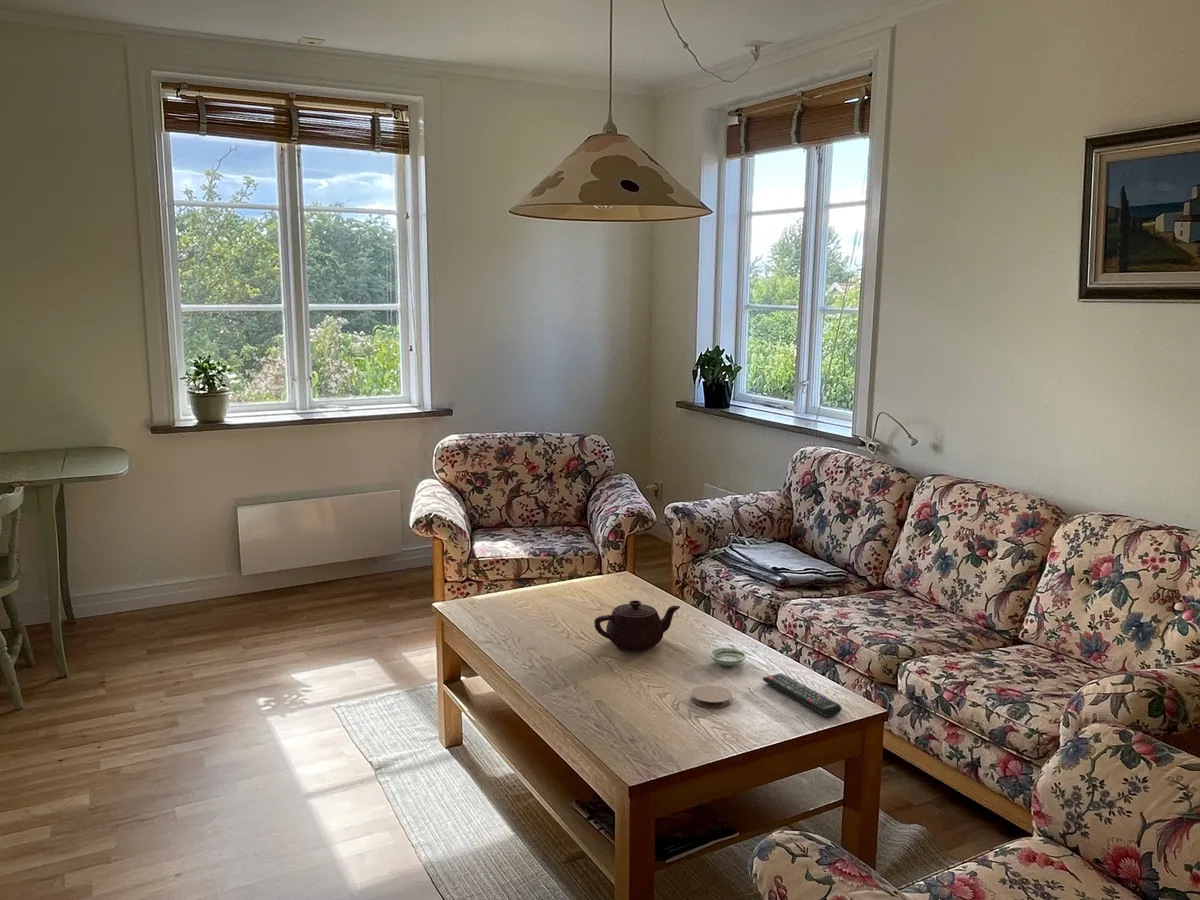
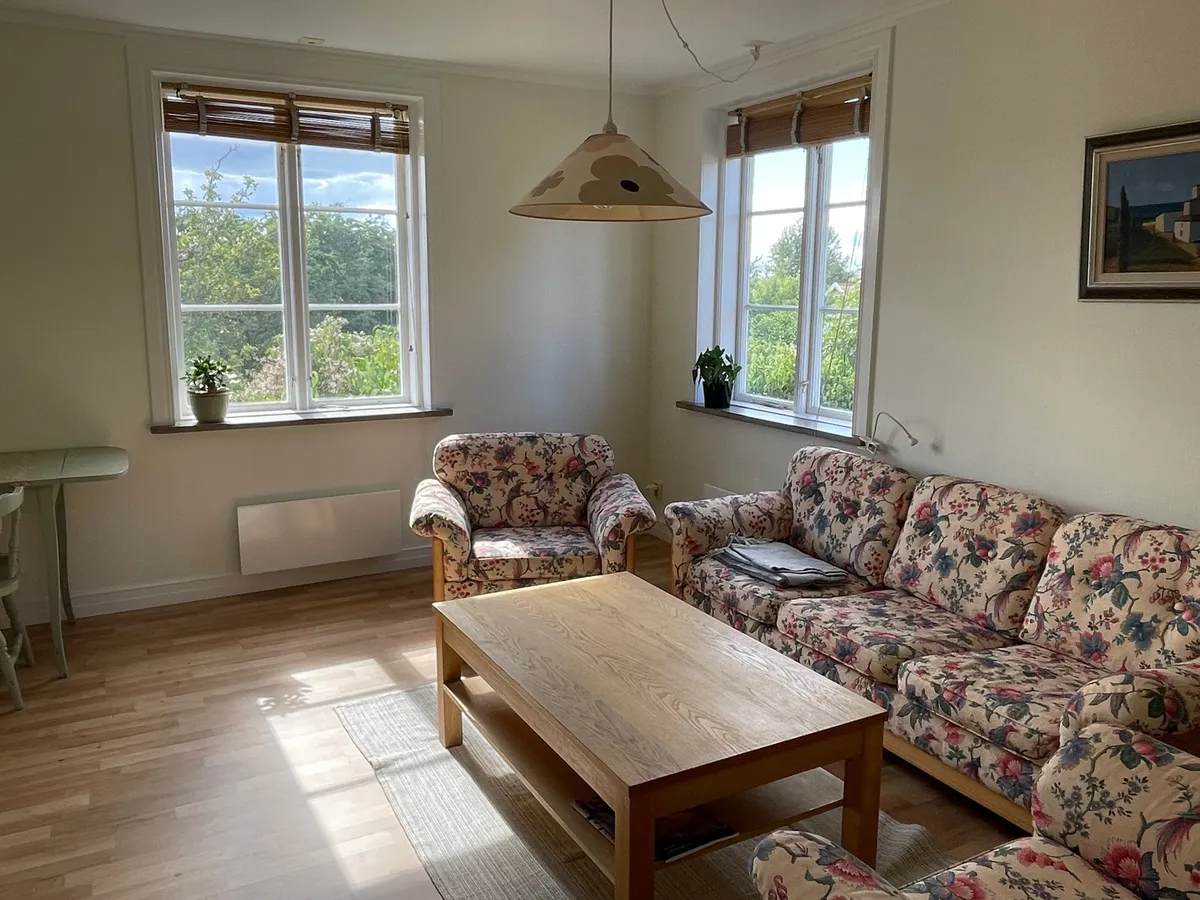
- saucer (727, 658)
- remote control (800, 694)
- teapot (637, 622)
- coaster (711, 696)
